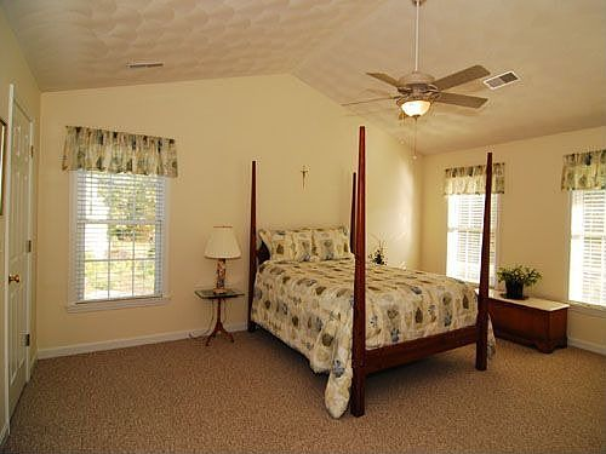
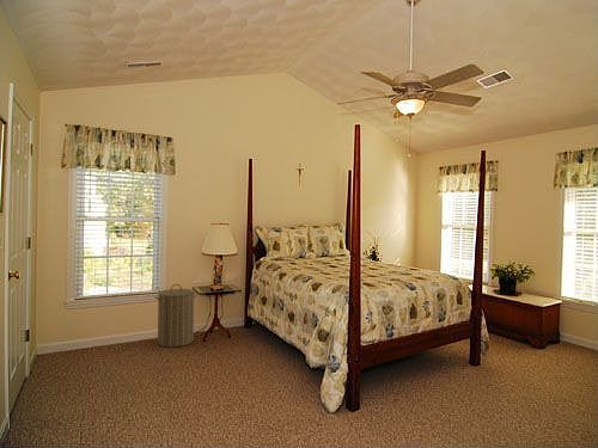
+ laundry hamper (176, 312)
